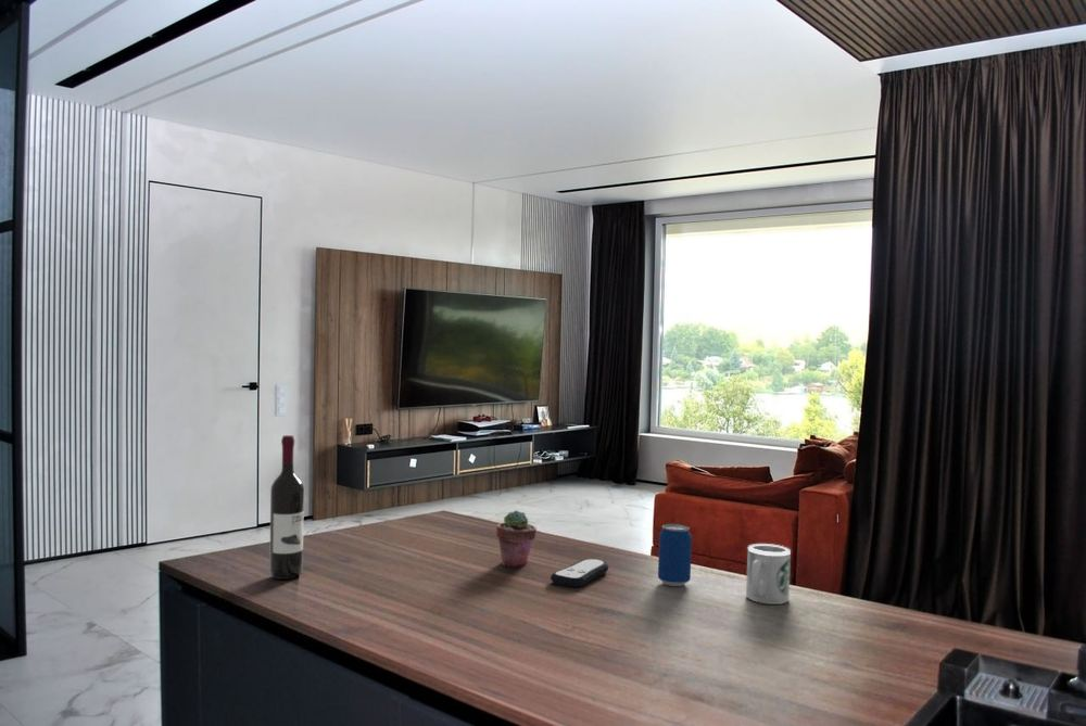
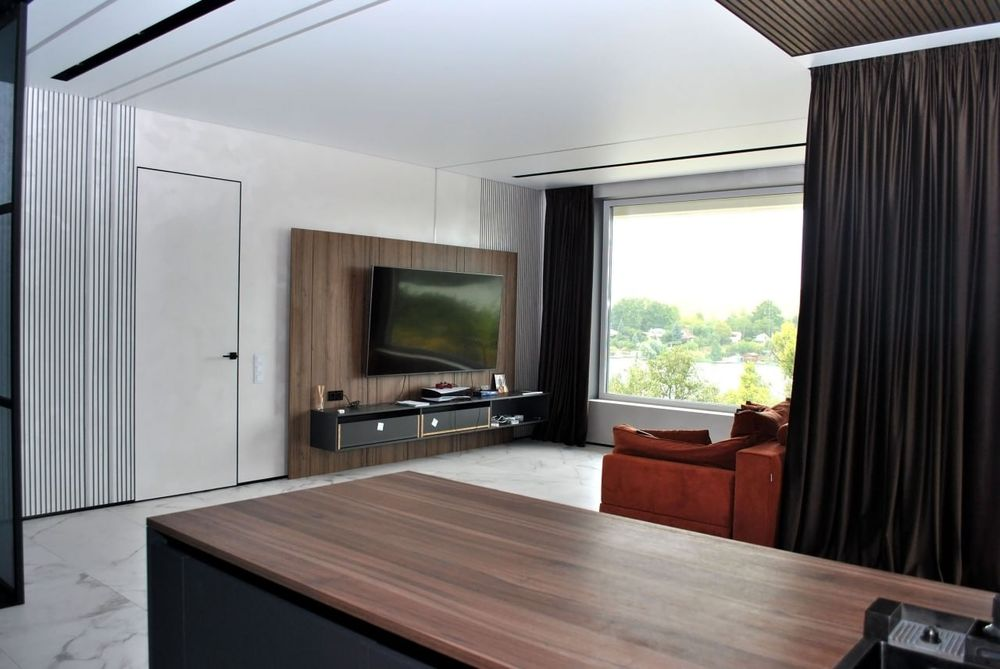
- wine bottle (287, 506)
- mug (765, 575)
- beverage can (674, 555)
- potted succulent (516, 536)
- remote control (581, 571)
